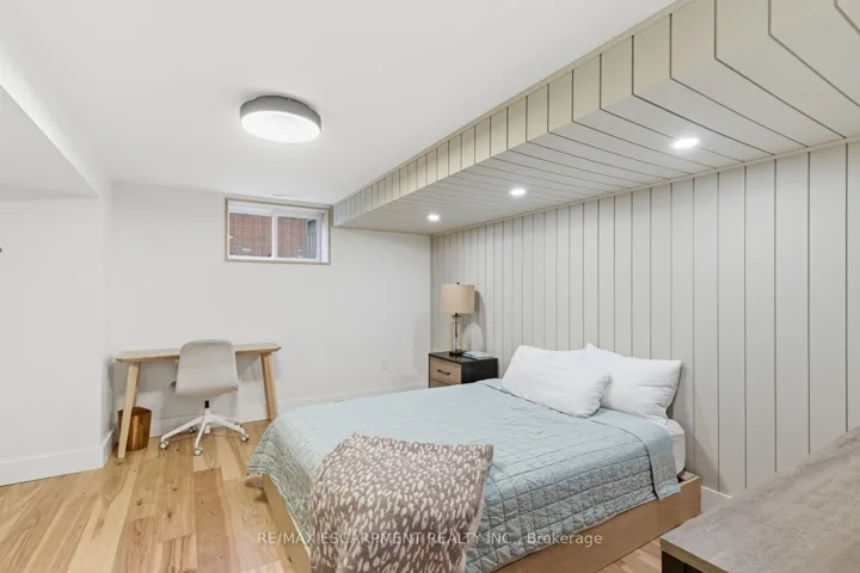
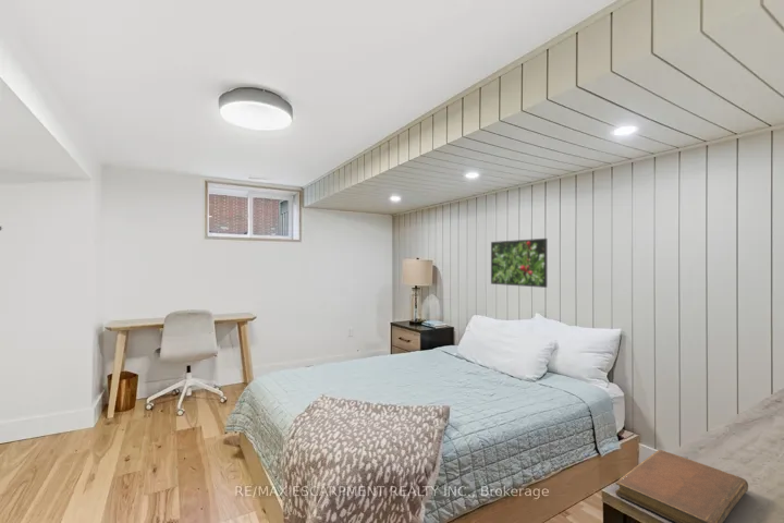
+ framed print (516, 263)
+ notebook (682, 486)
